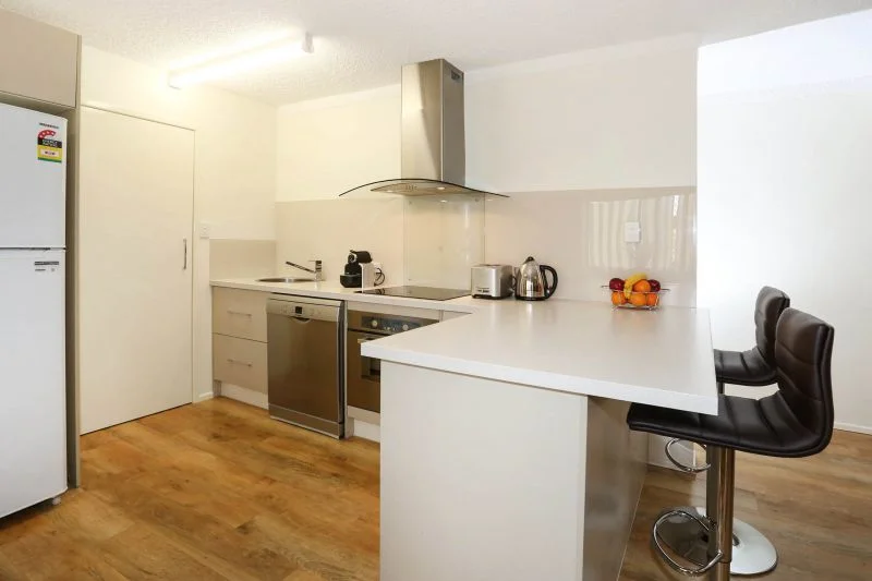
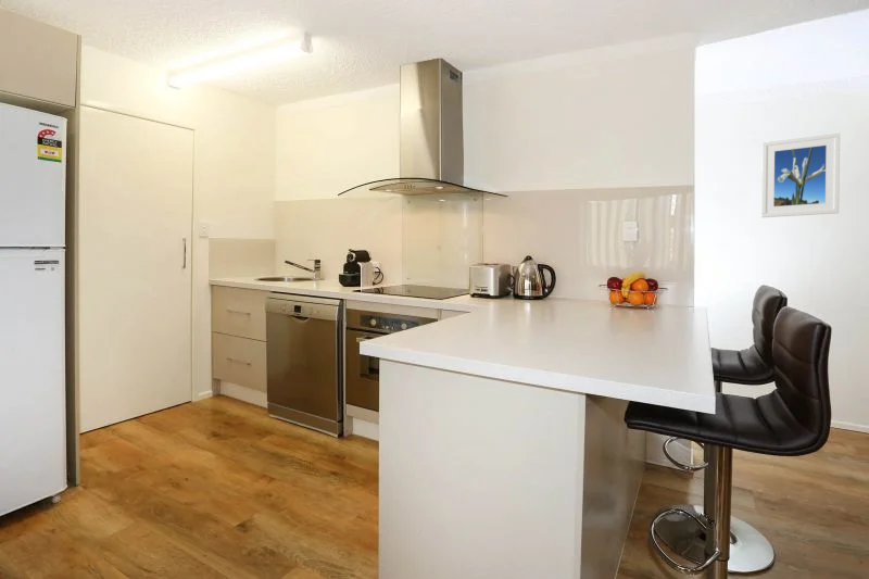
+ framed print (798, 176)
